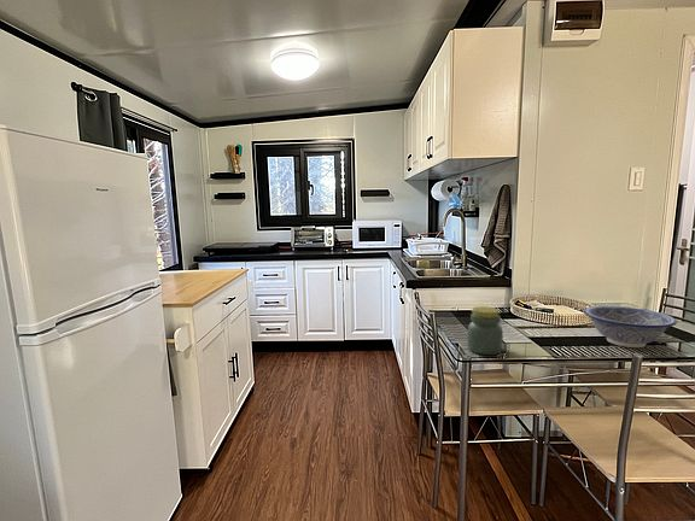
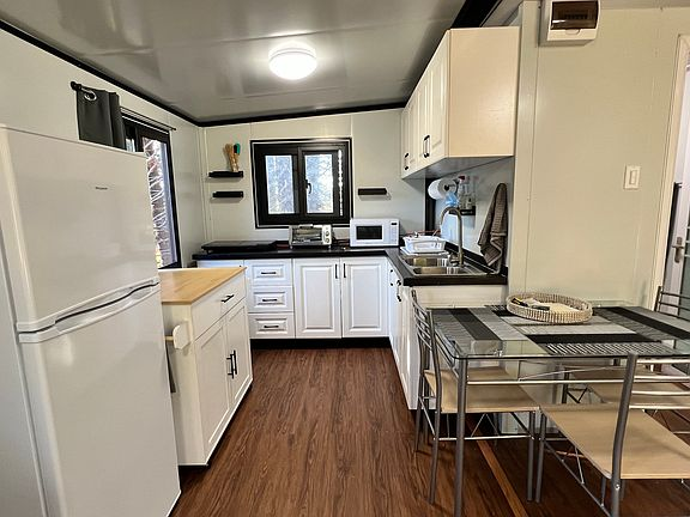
- decorative bowl (626, 328)
- jar (485, 329)
